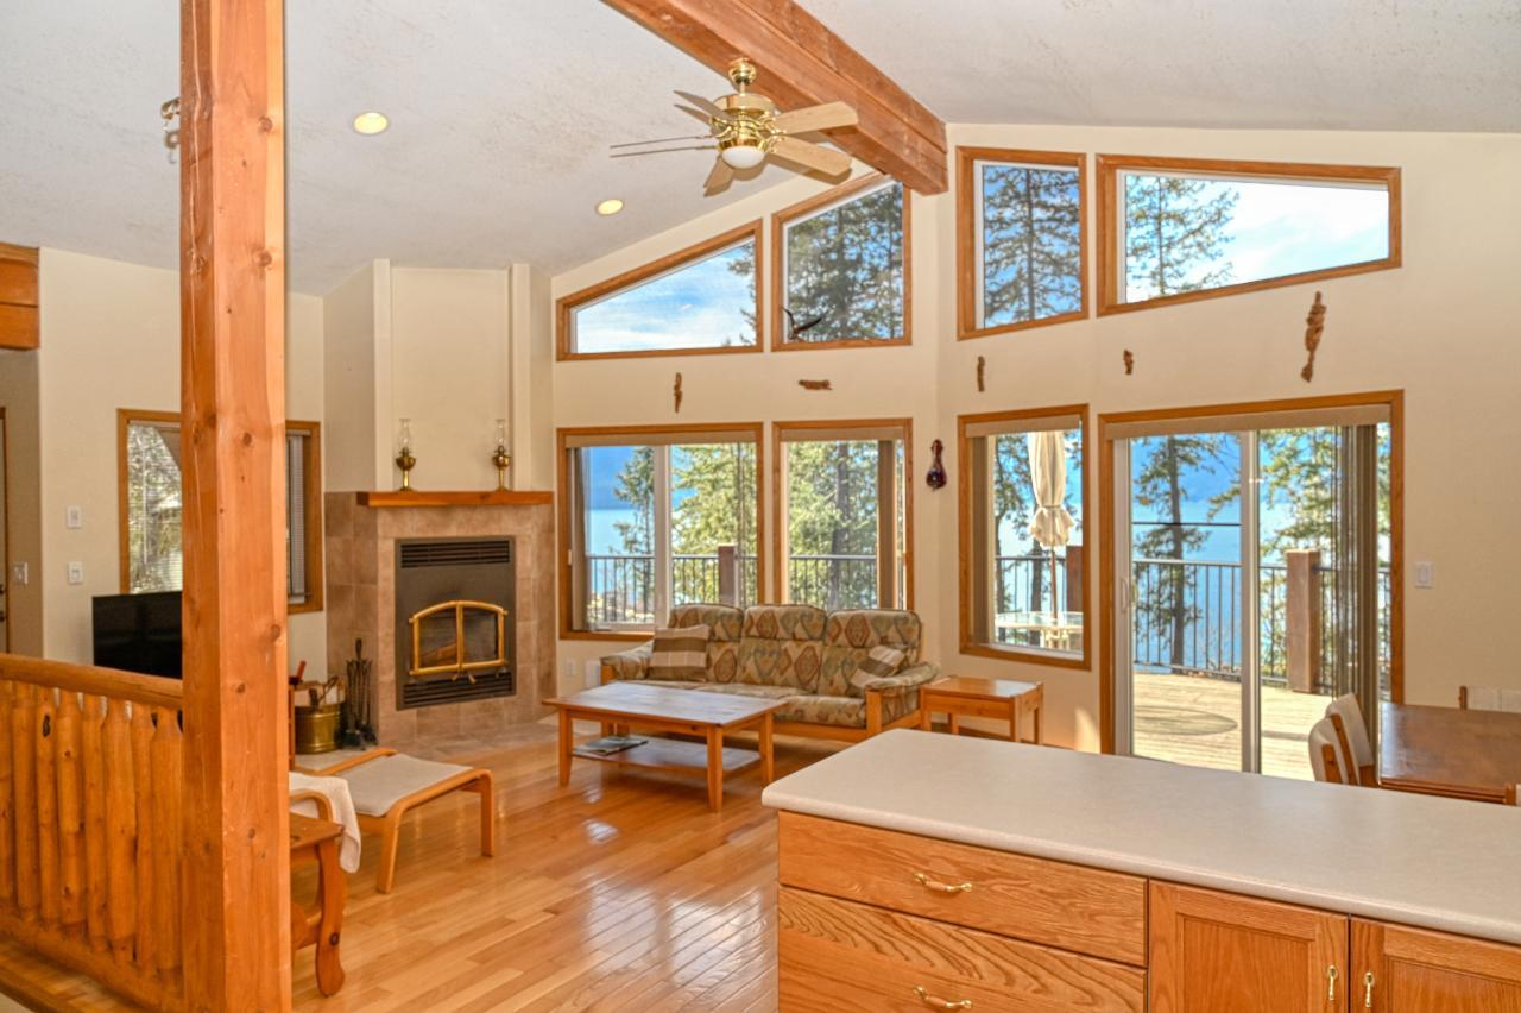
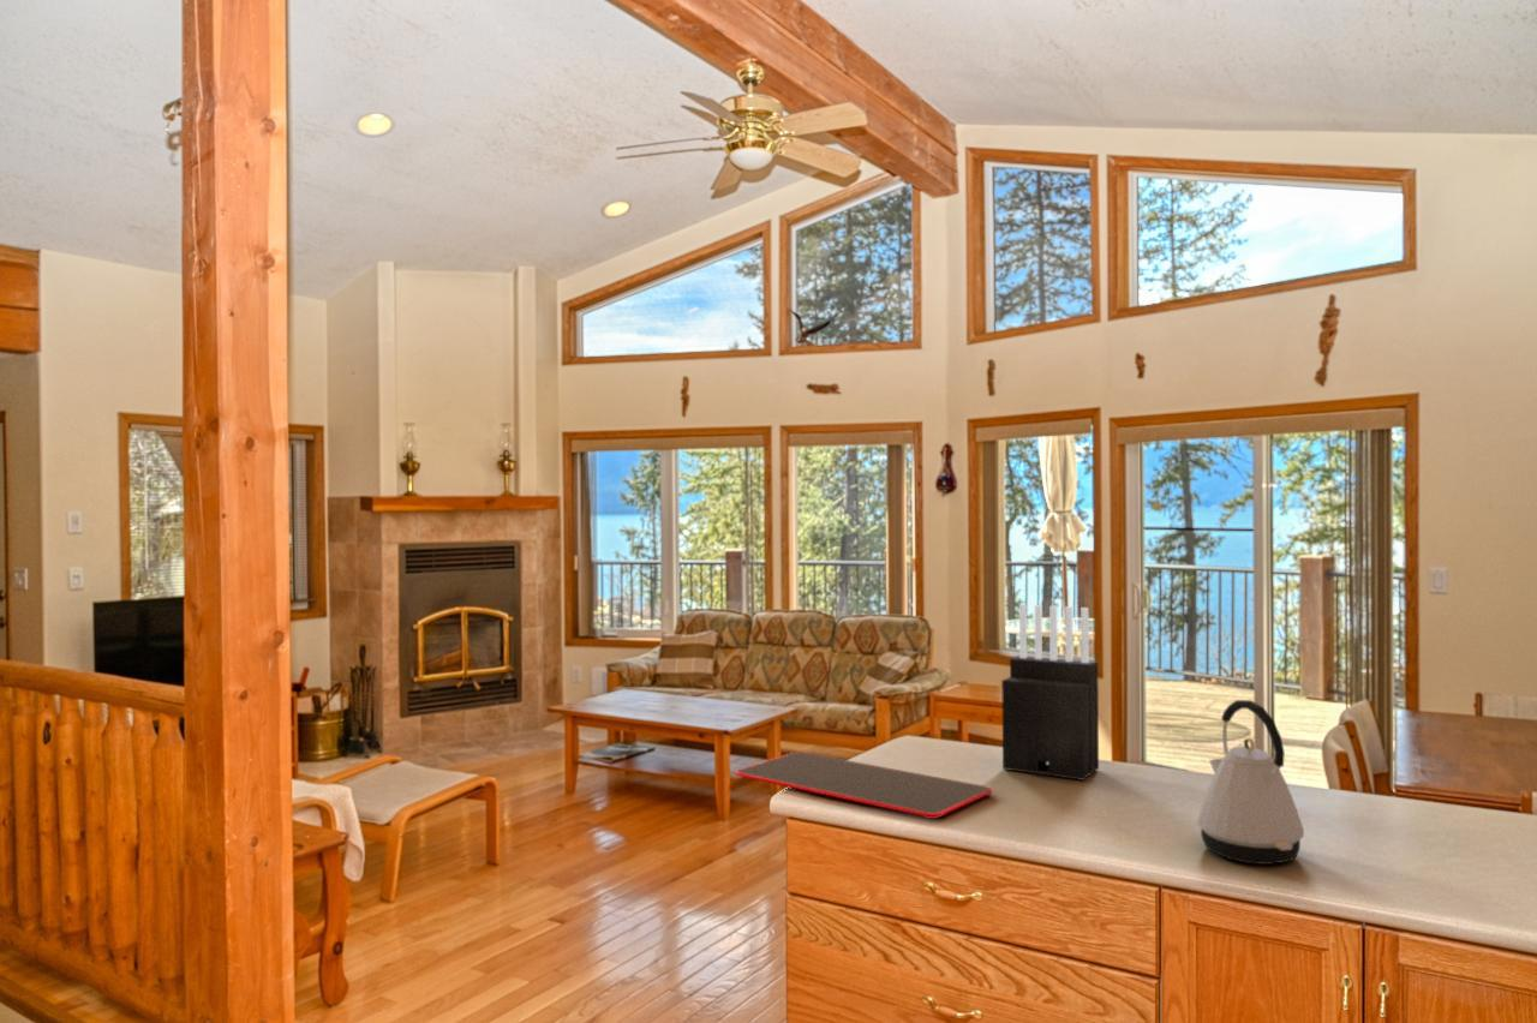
+ cutting board (859, 782)
+ knife block (1047, 689)
+ kettle (1248, 776)
